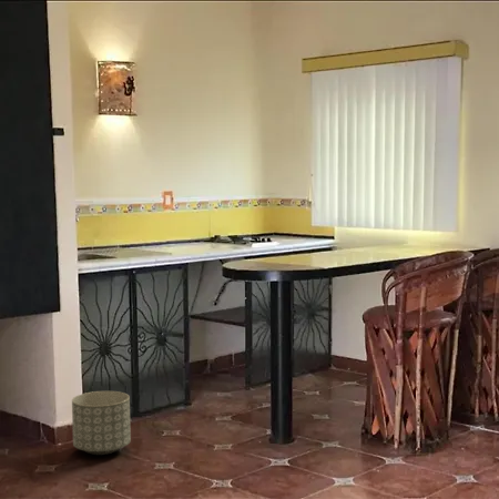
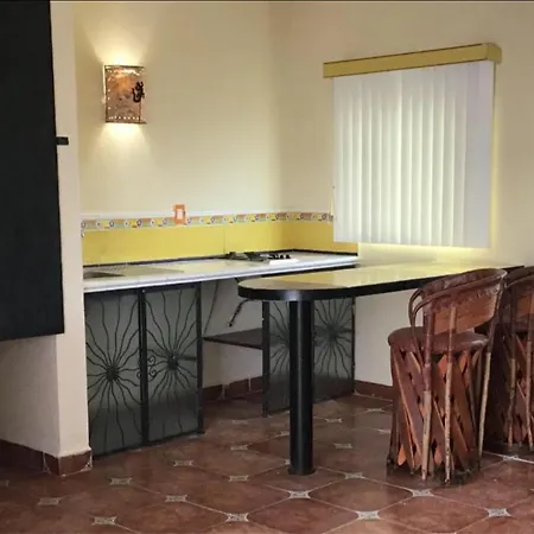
- planter (101, 424)
